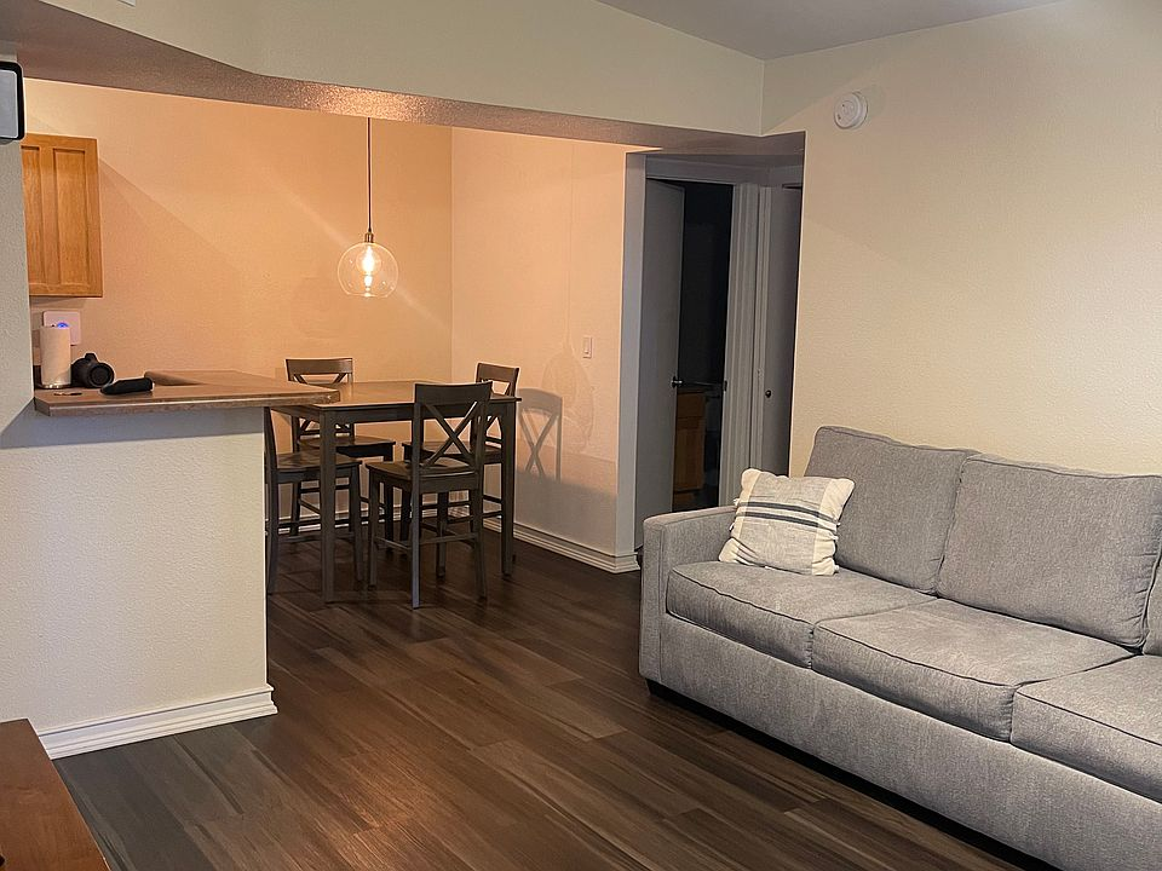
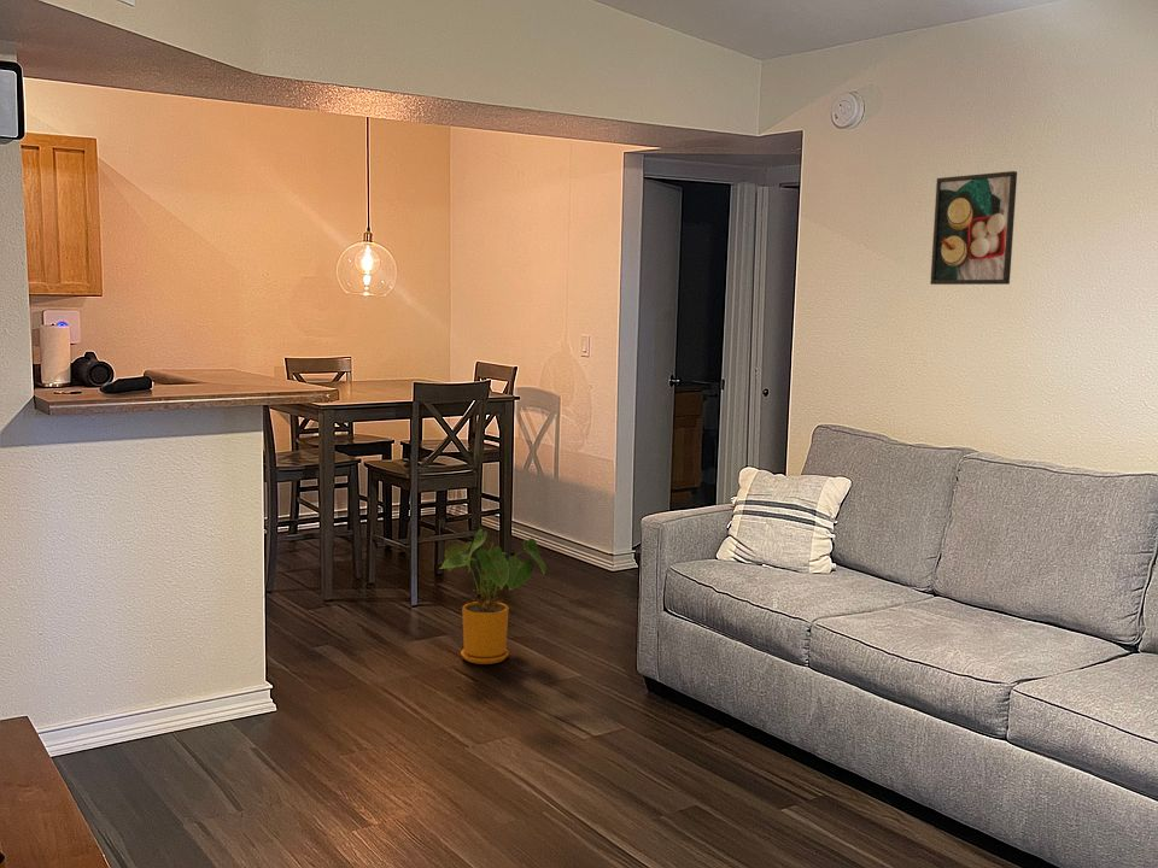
+ house plant (491, 594)
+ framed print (971, 229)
